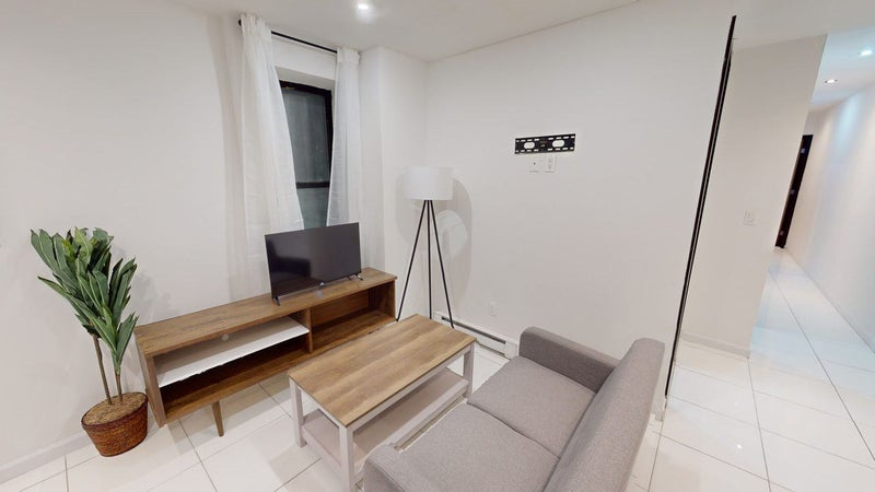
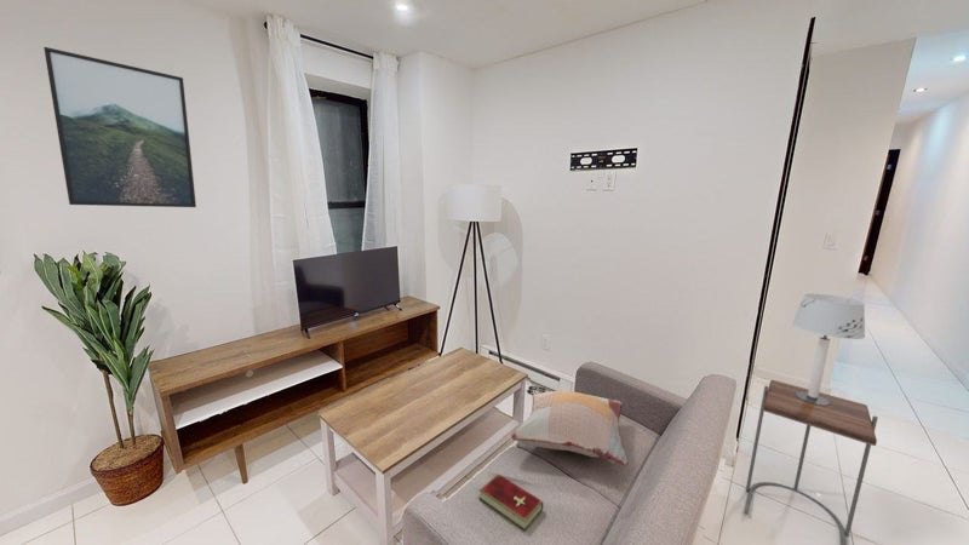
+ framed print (130, 137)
+ table lamp (822, 349)
+ decorative pillow (569, 418)
+ side table (803, 457)
+ hardcover book (510, 499)
